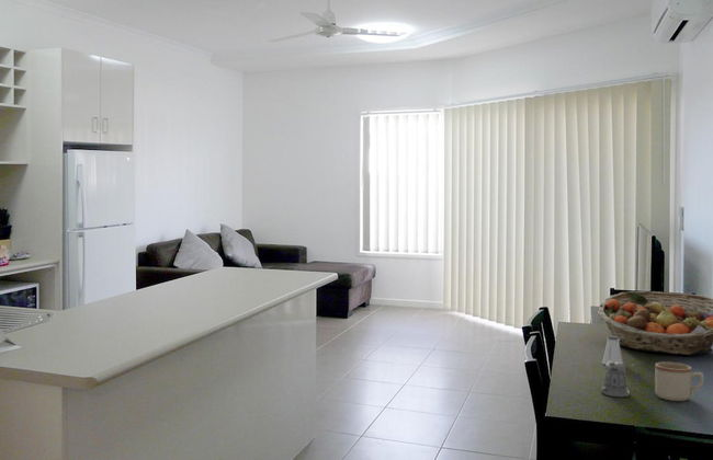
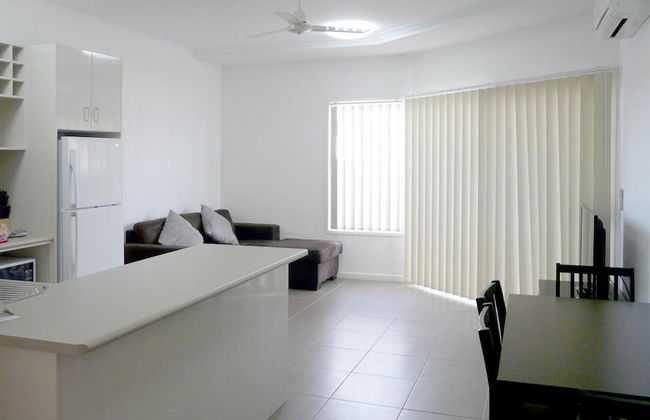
- mug (678, 381)
- saltshaker (612, 349)
- pepper shaker (618, 377)
- fruit basket (661, 321)
